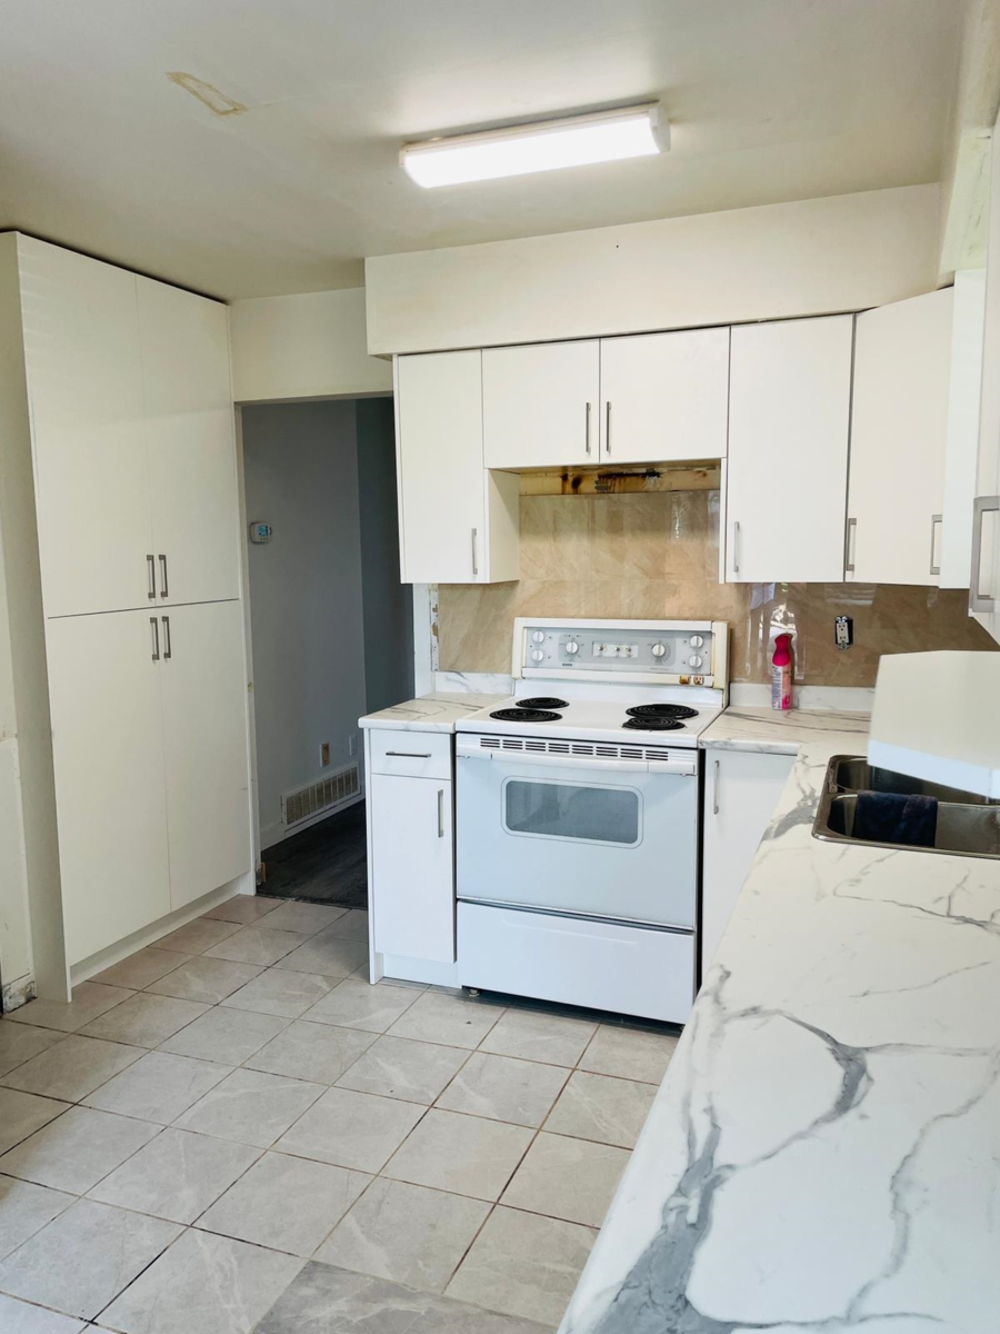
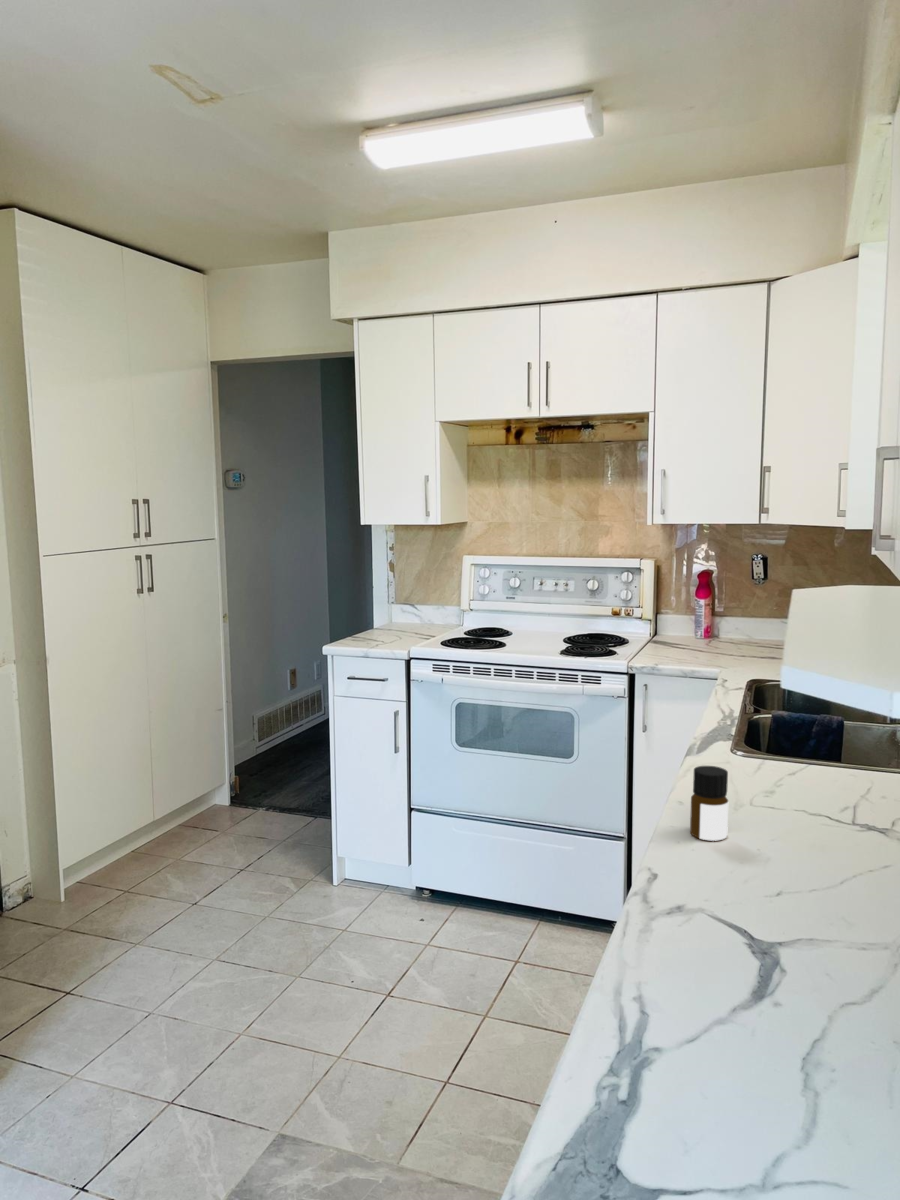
+ bottle (709, 802)
